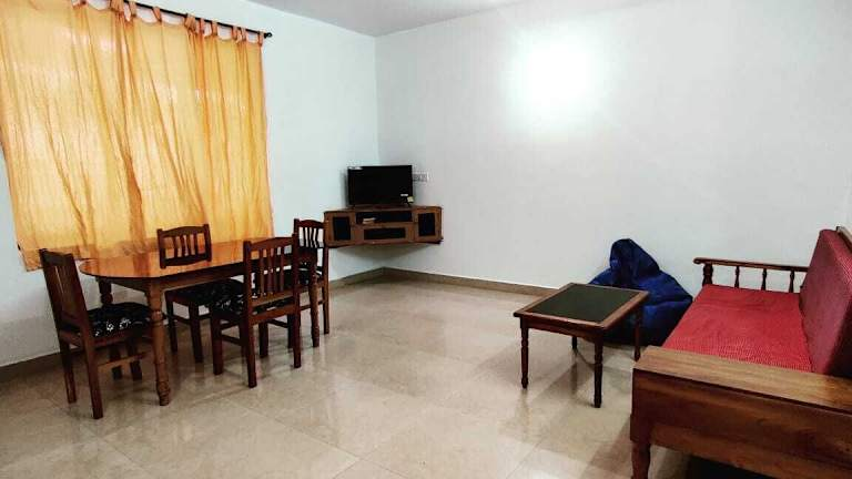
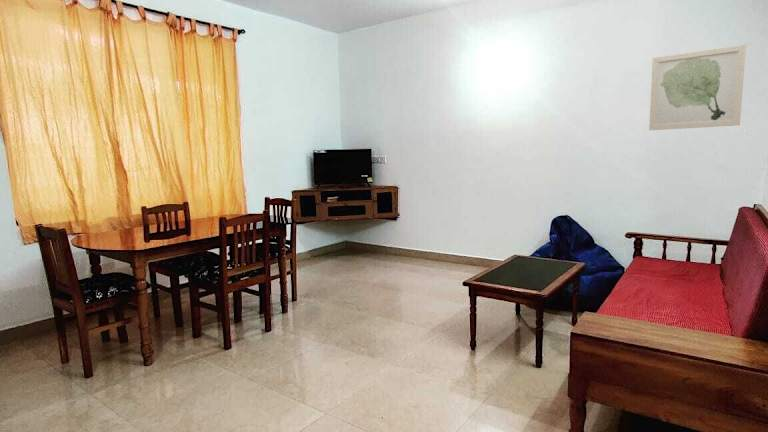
+ wall art (694, 90)
